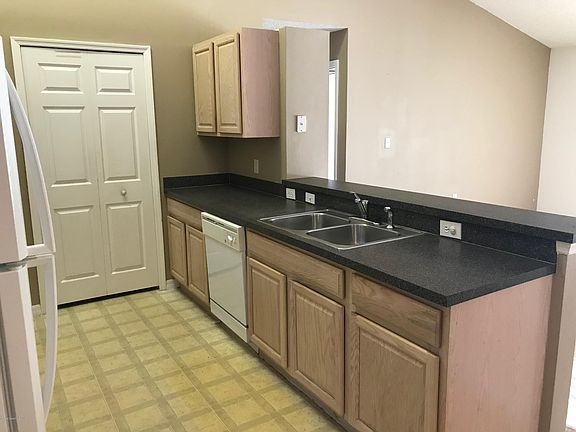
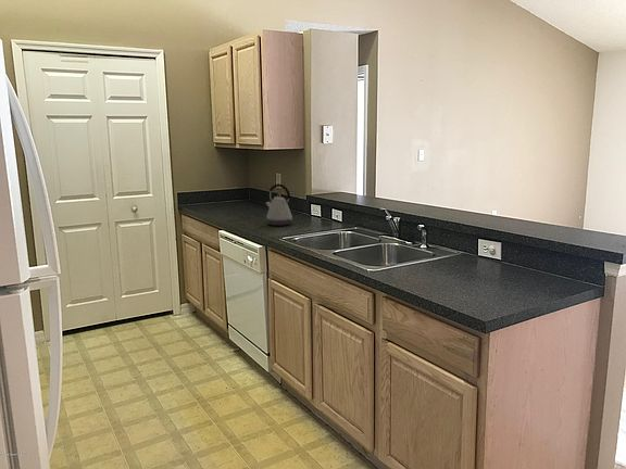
+ kettle (278, 204)
